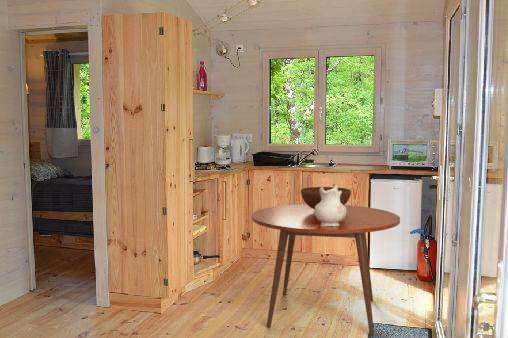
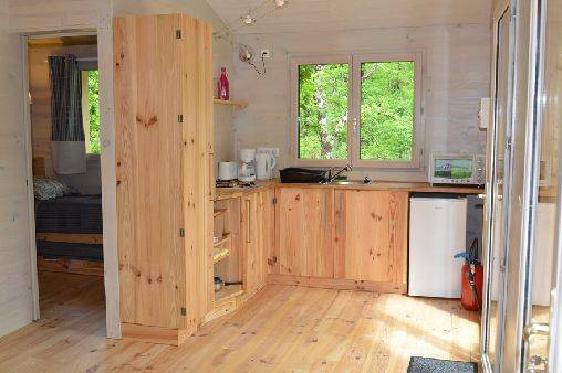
- dining table (323, 236)
- ceramic pitcher (330, 204)
- fruit bowl (320, 201)
